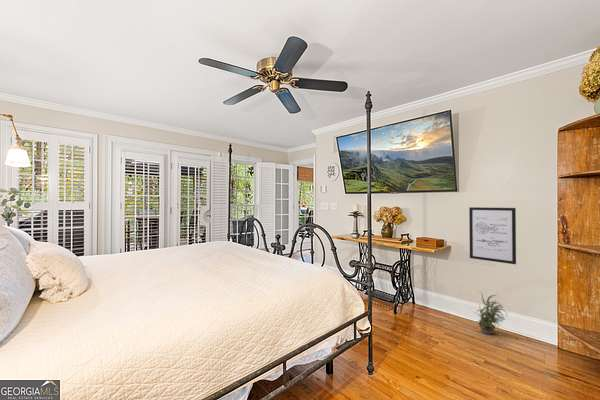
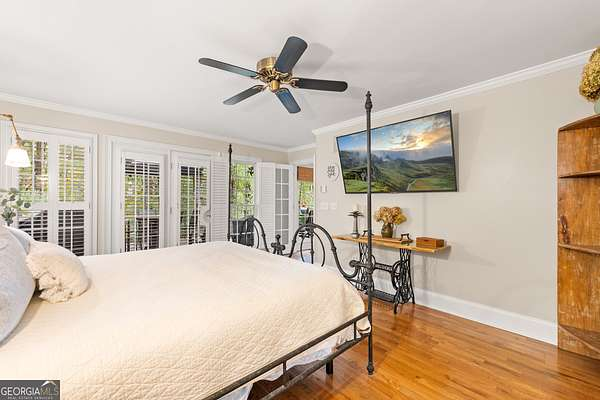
- potted plant (490, 314)
- wall art (491, 234)
